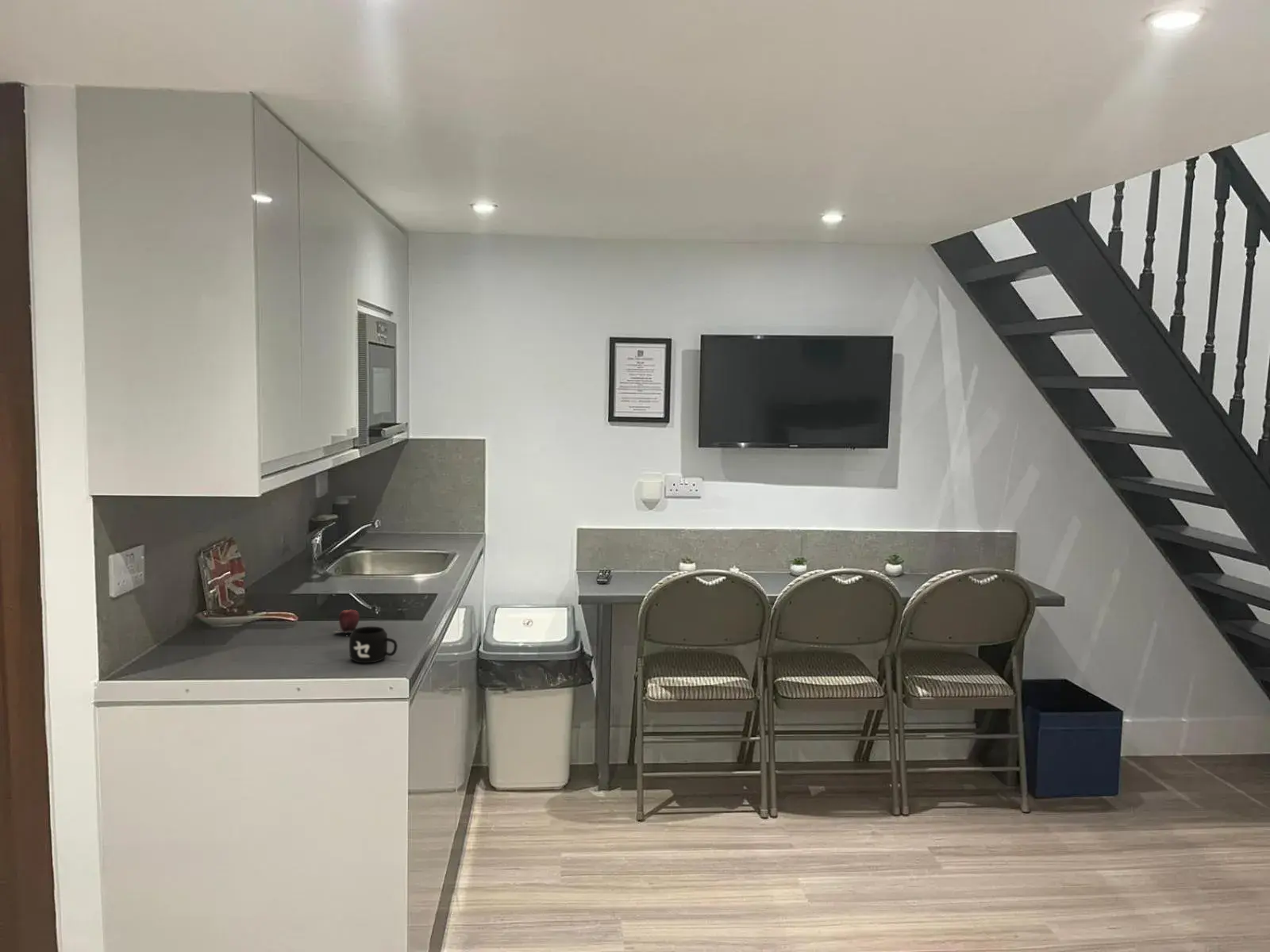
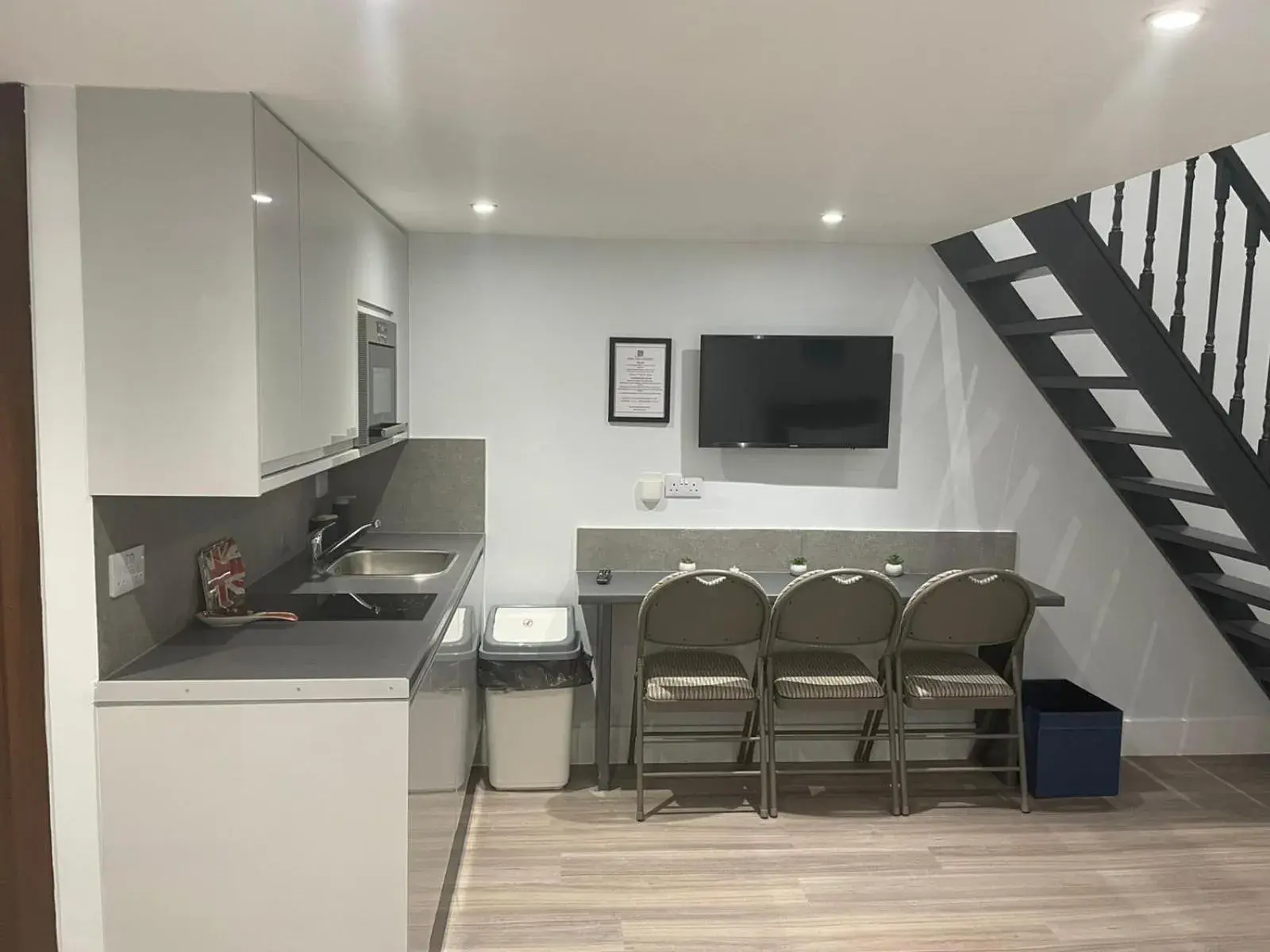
- mug (374, 644)
- apple (347, 620)
